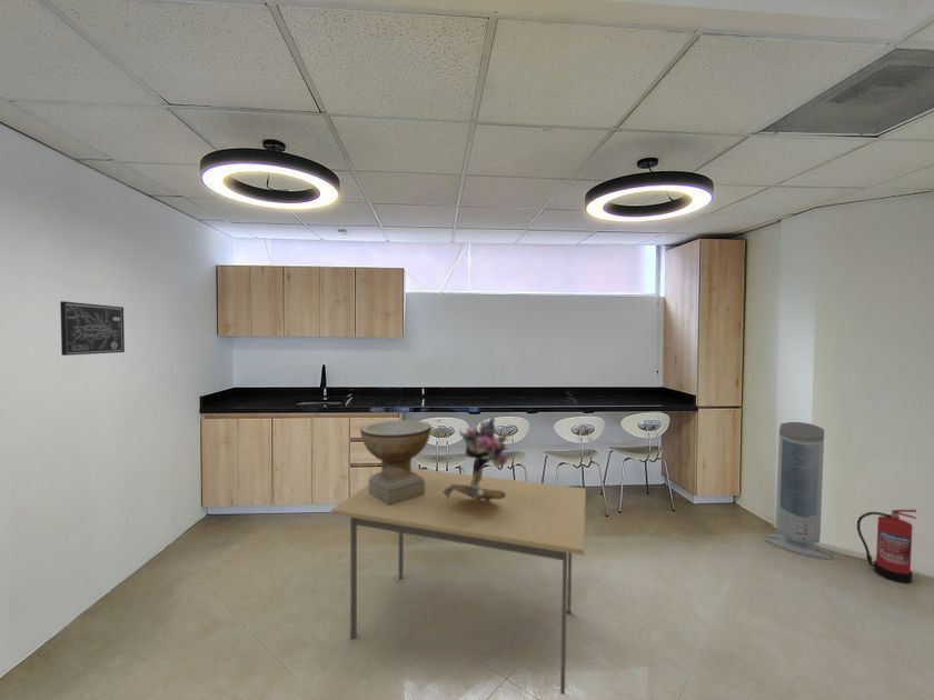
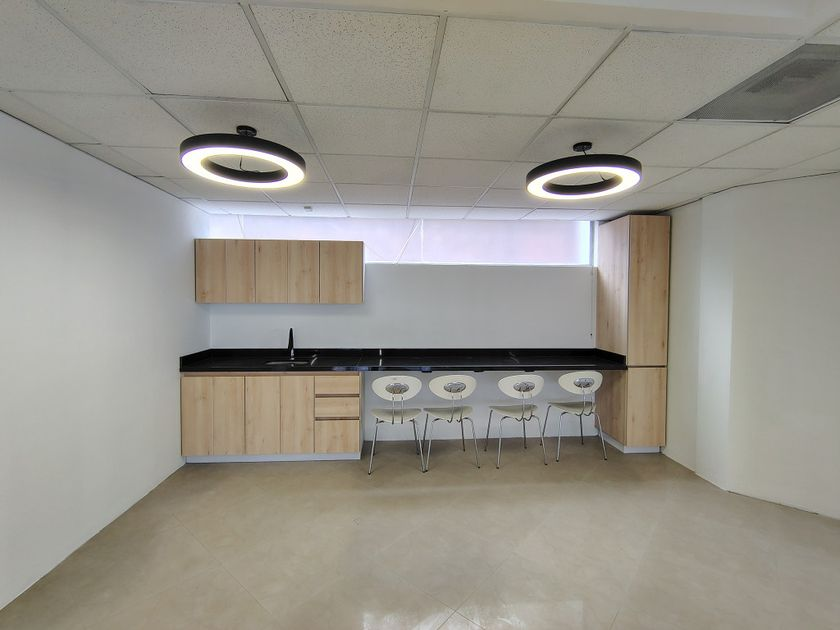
- decorative bowl (396, 459)
- fire extinguisher (884, 538)
- bouquet (479, 464)
- air purifier (798, 486)
- wall art (95, 329)
- dining table (467, 543)
